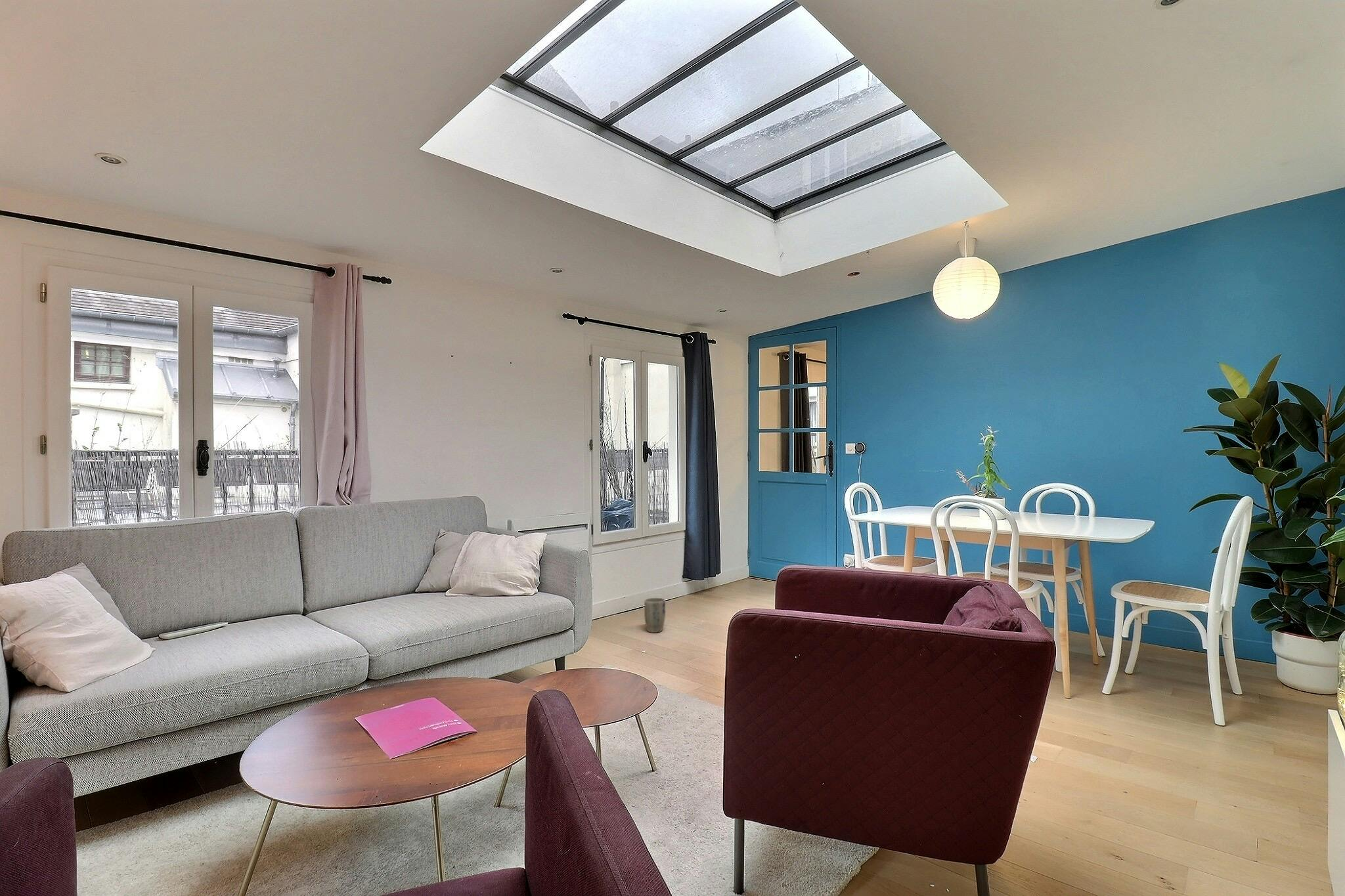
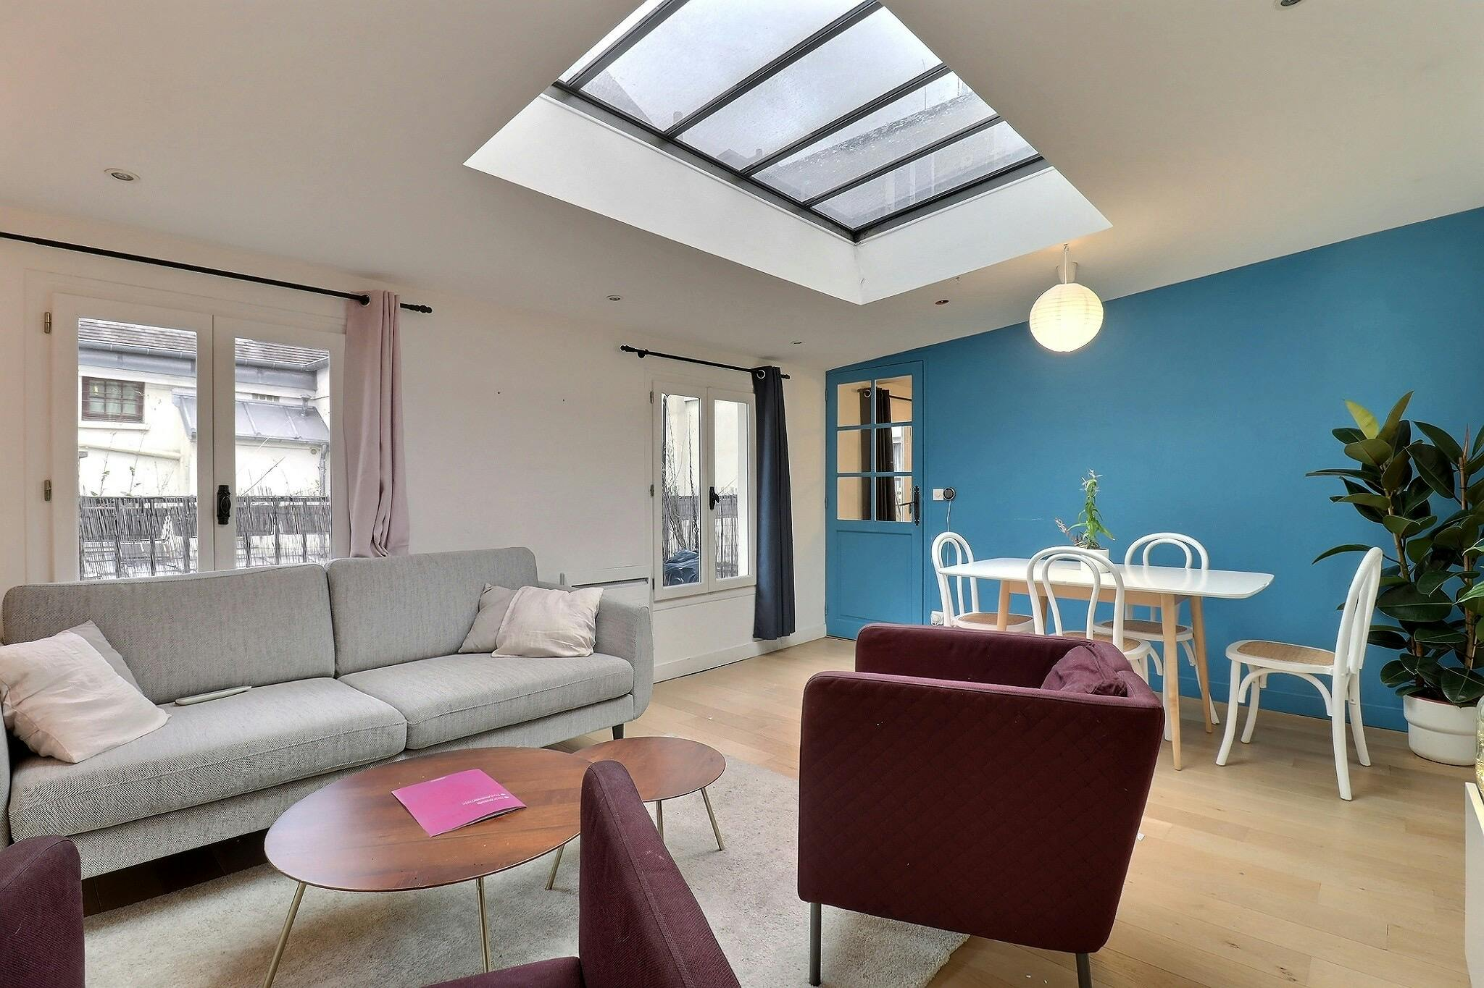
- plant pot (655, 615)
